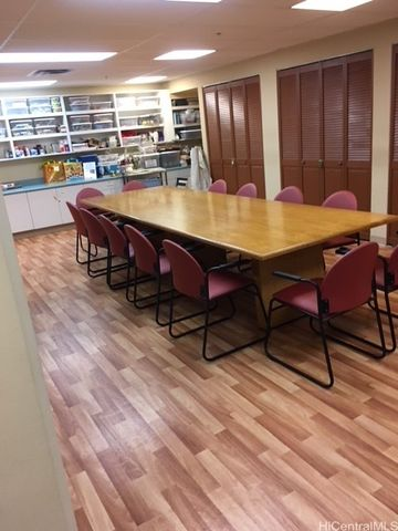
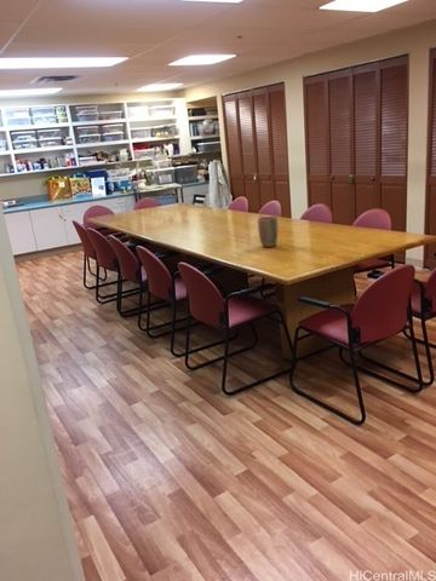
+ plant pot (268, 231)
